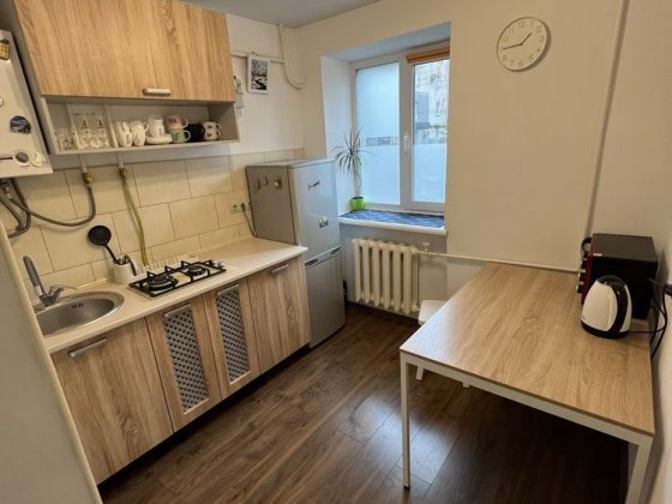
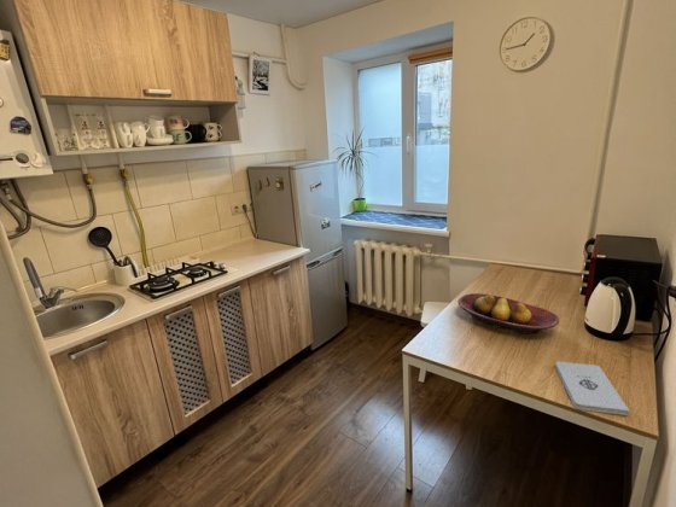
+ notepad (588, 385)
+ fruit bowl (505, 310)
